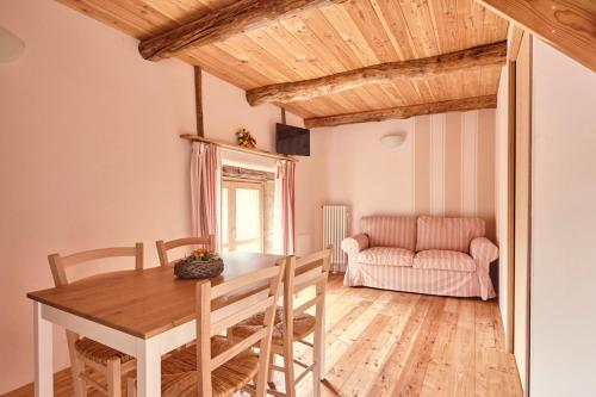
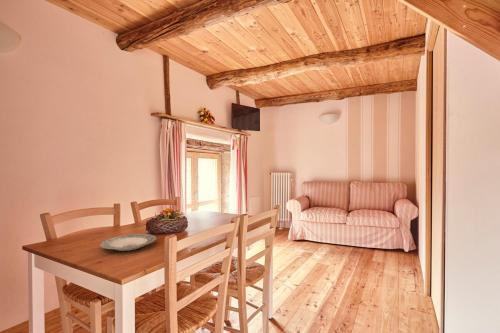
+ plate (129, 243)
